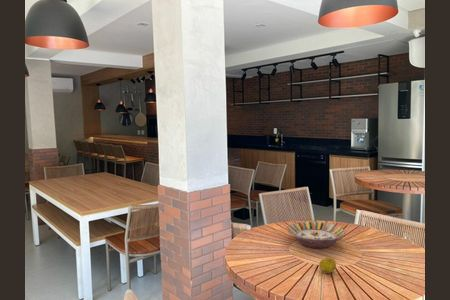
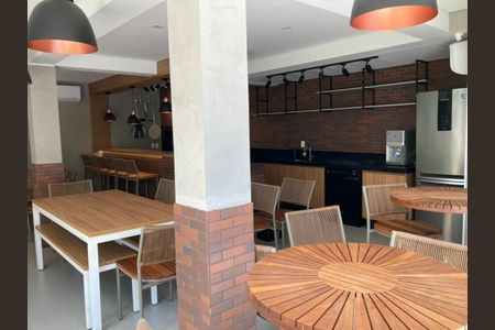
- serving bowl (315, 236)
- fruit (327, 265)
